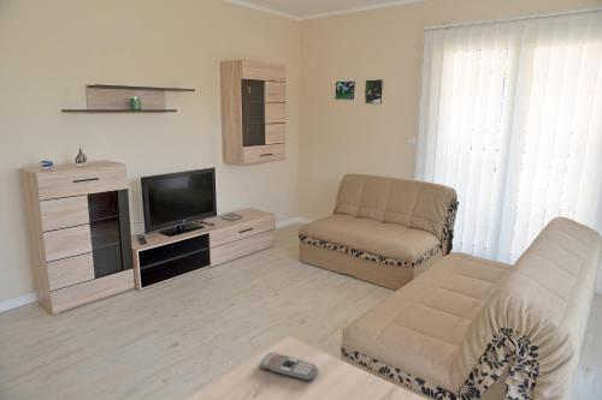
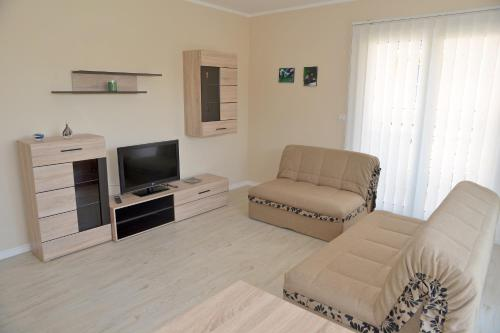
- remote control (289, 366)
